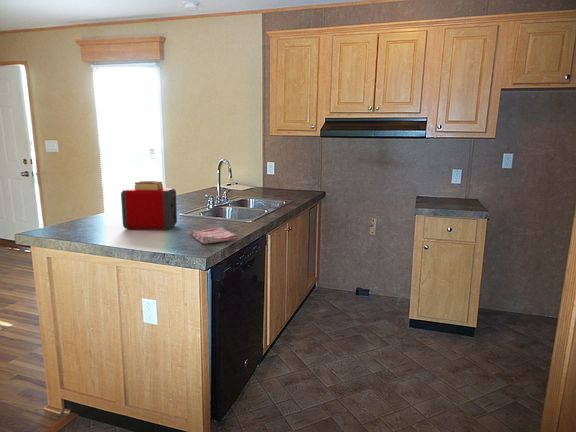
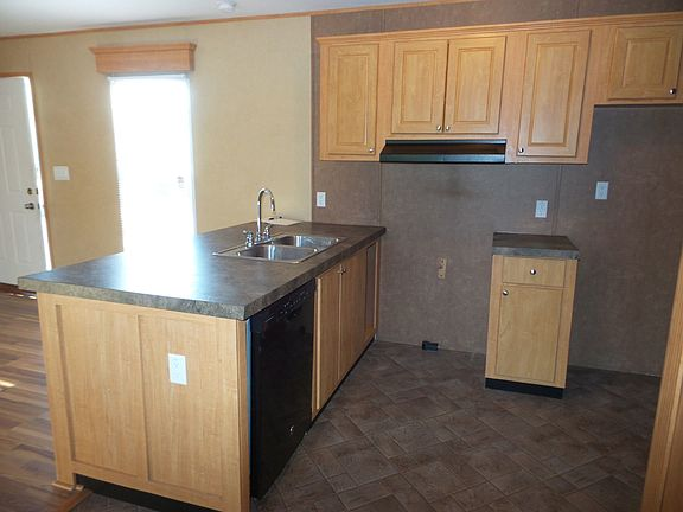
- toaster (150, 204)
- dish towel (213, 233)
